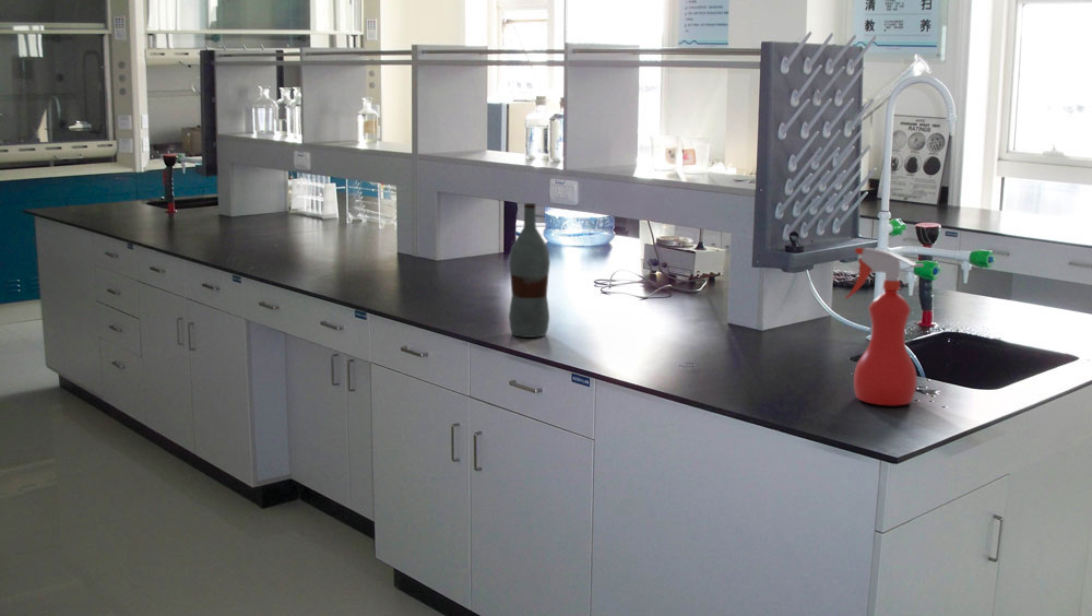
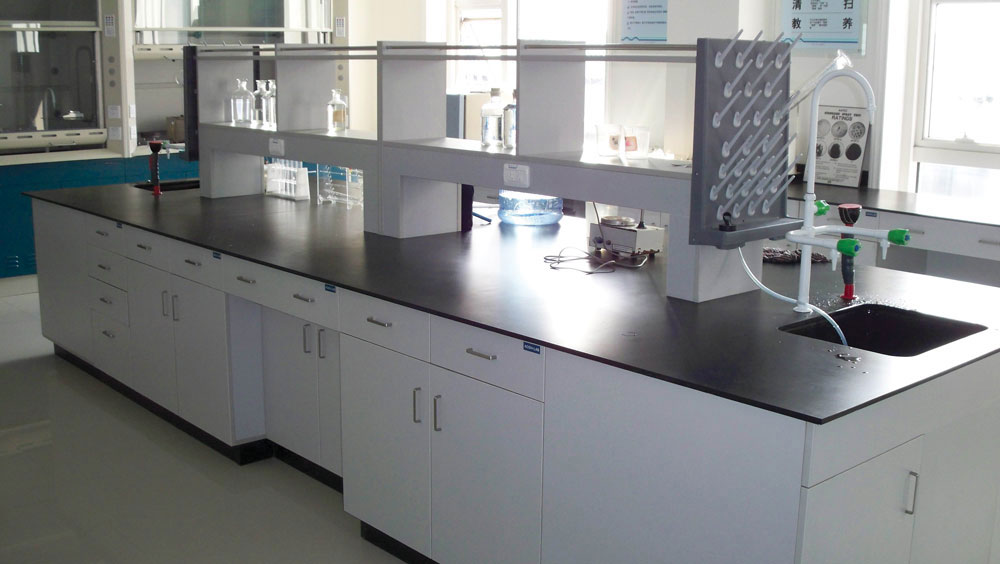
- bottle (529, 269)
- spray bottle (880, 324)
